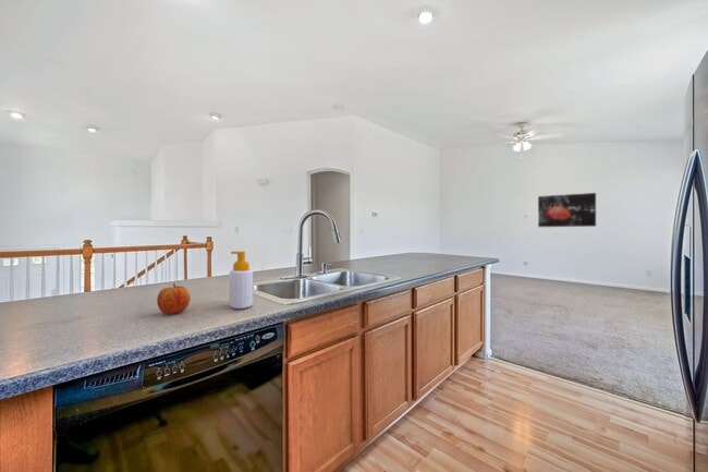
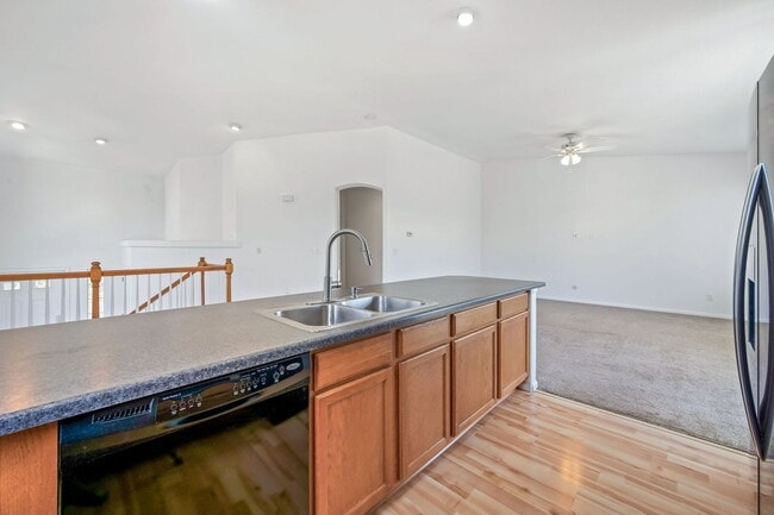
- wall art (565, 210)
- apple (173, 298)
- soap bottle (241, 278)
